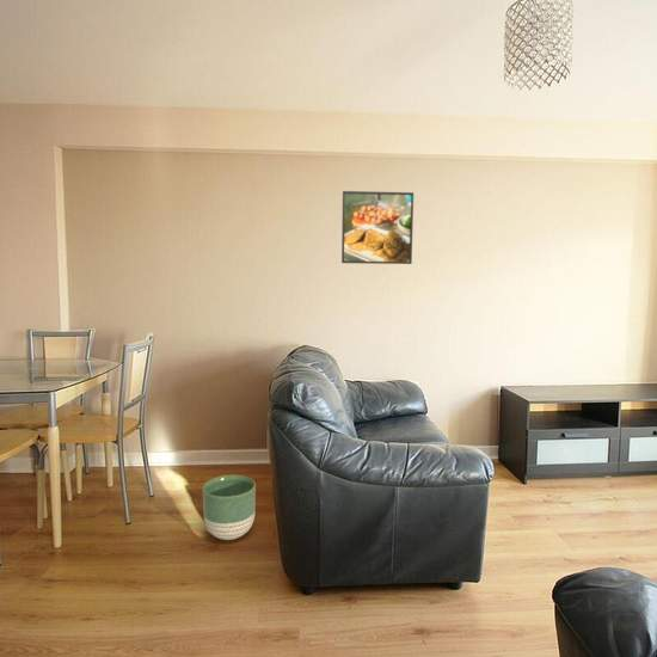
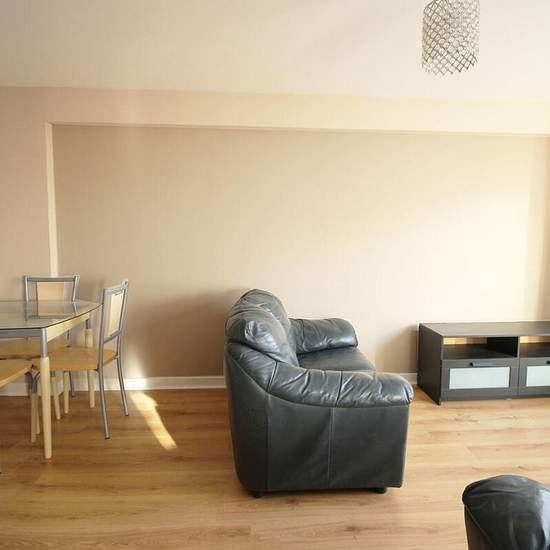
- planter (229, 510)
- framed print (377, 227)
